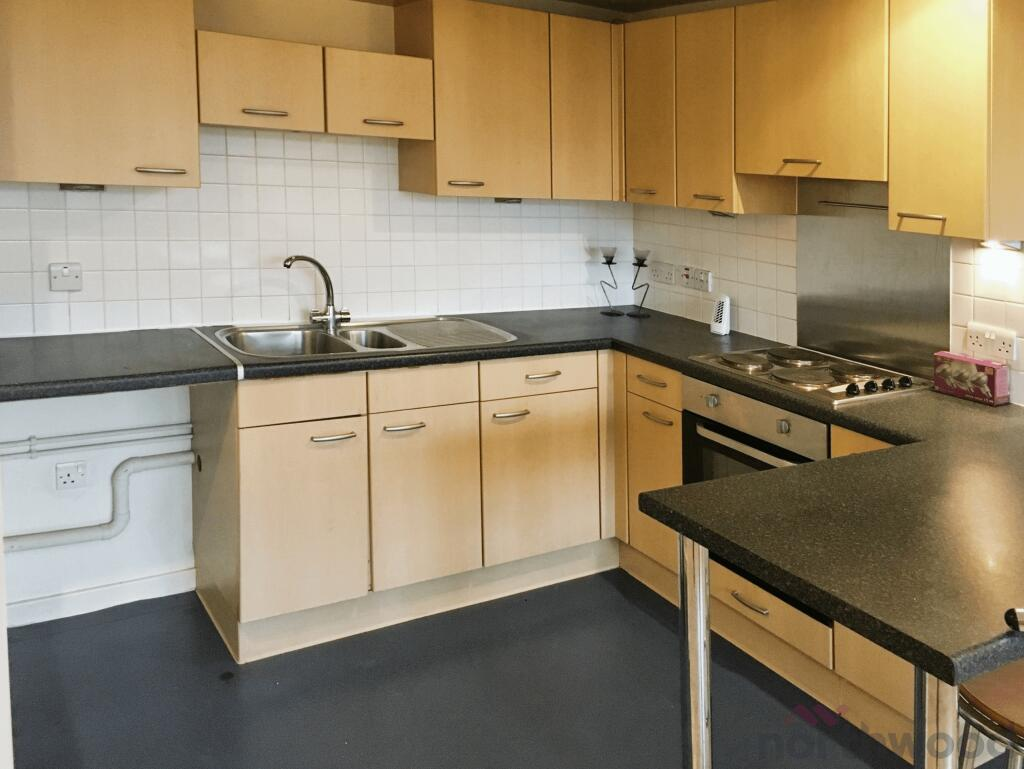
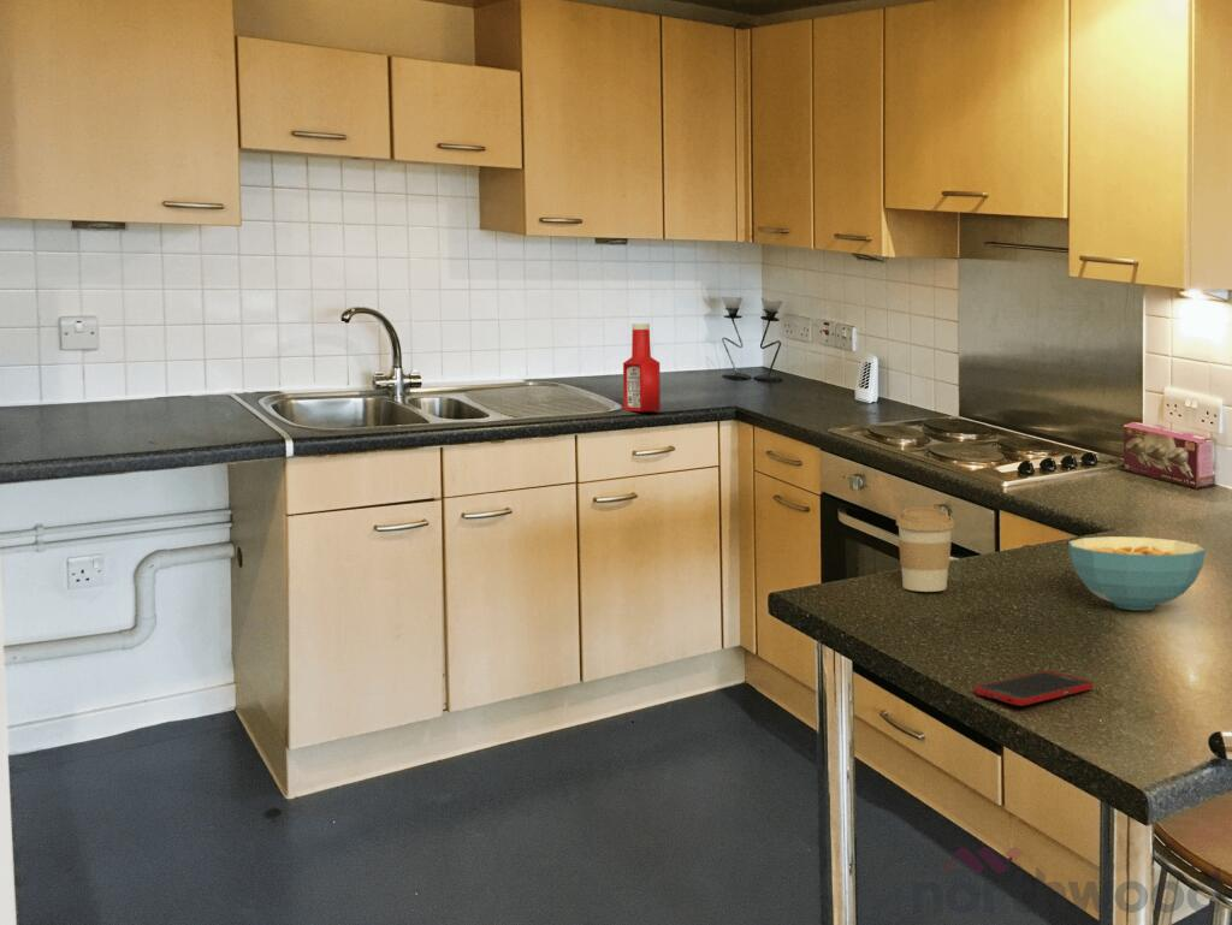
+ cereal bowl (1135, 575)
+ soap bottle (641, 367)
+ cell phone (1033, 688)
+ coffee cup (924, 549)
